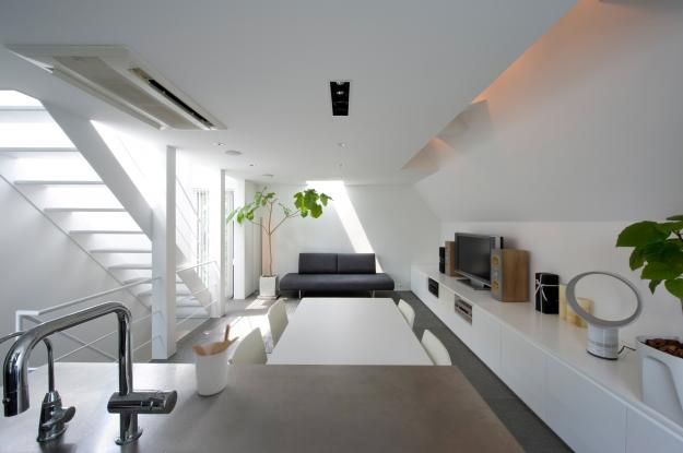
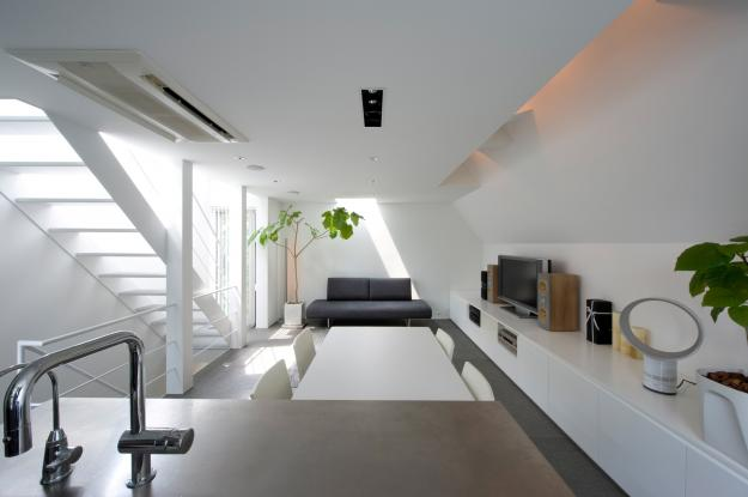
- utensil holder (216, 360)
